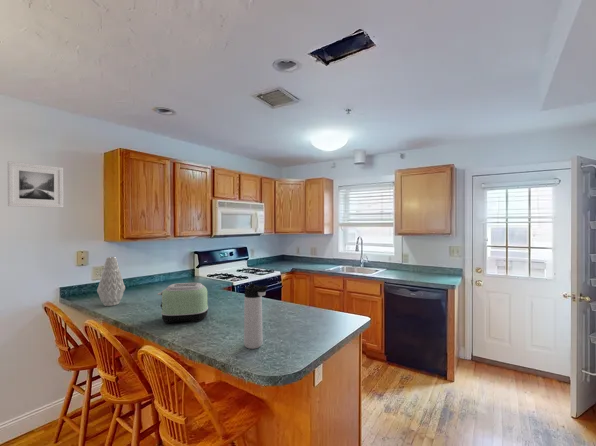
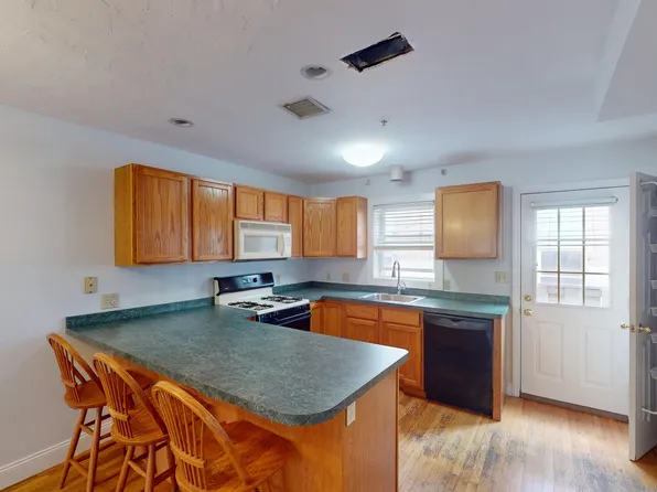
- vase (111, 280)
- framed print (37, 185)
- toaster (183, 301)
- thermos bottle (256, 315)
